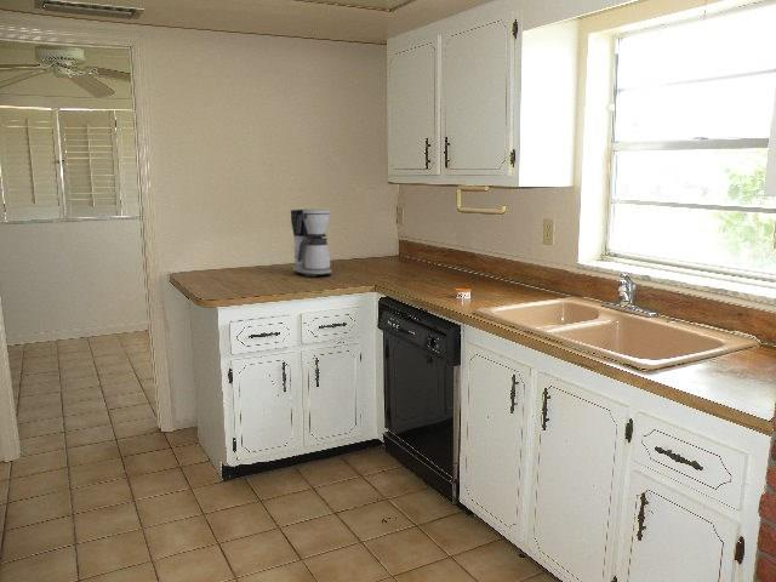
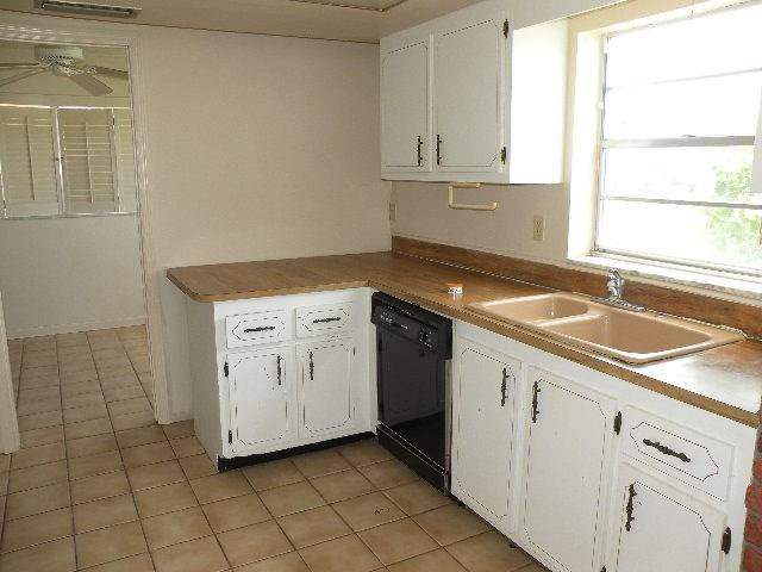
- coffee maker (307, 241)
